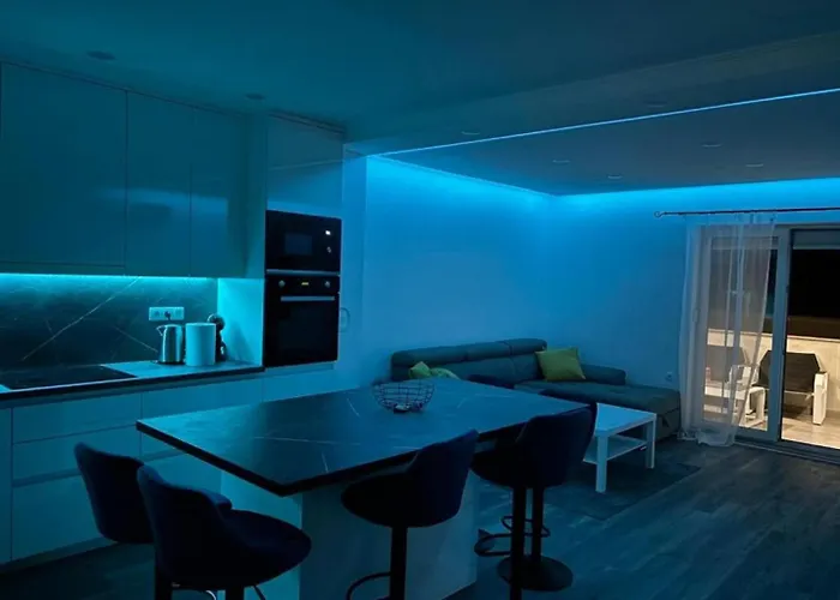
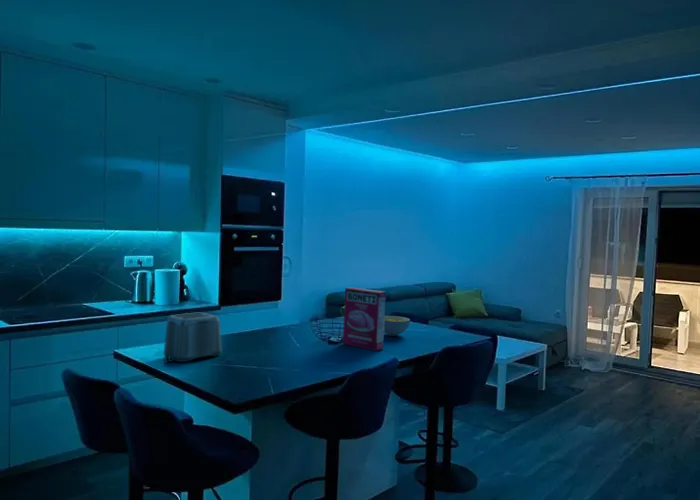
+ cereal bowl (392, 326)
+ cereal box (363, 318)
+ toaster (191, 336)
